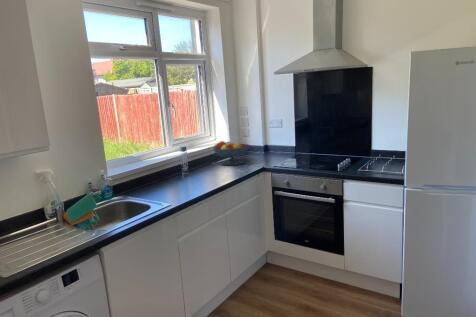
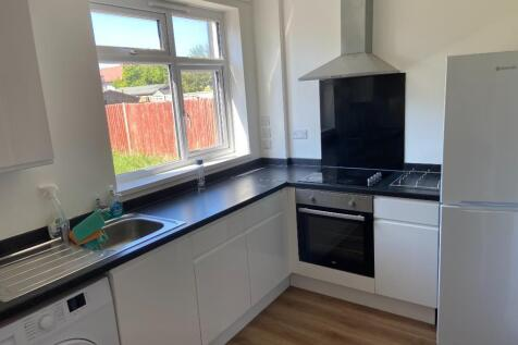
- fruit bowl (231, 151)
